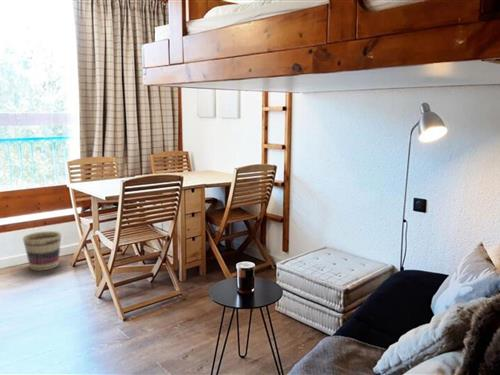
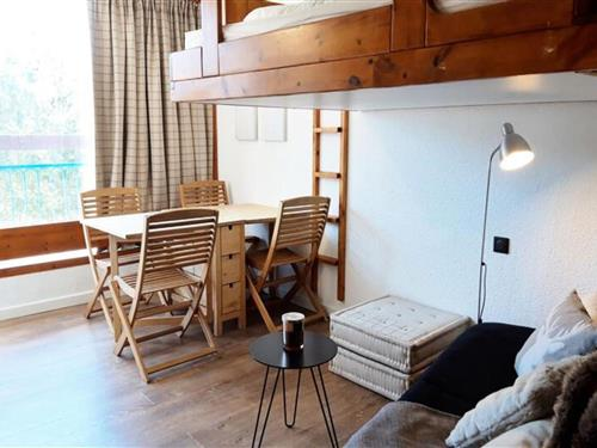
- basket (43, 250)
